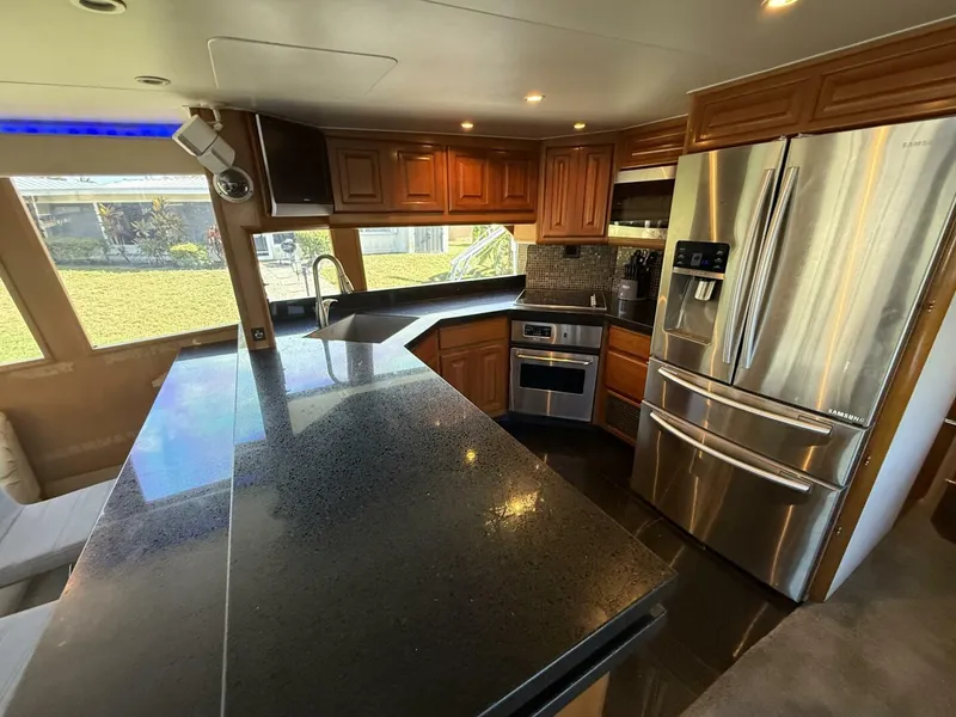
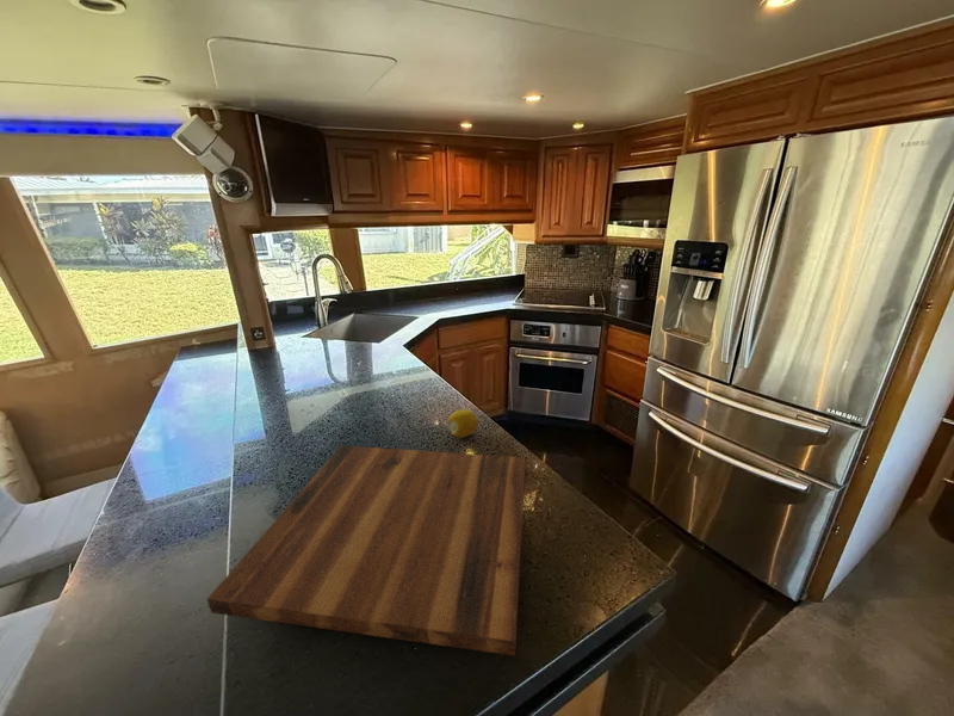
+ cutting board (401, 518)
+ fruit (463, 422)
